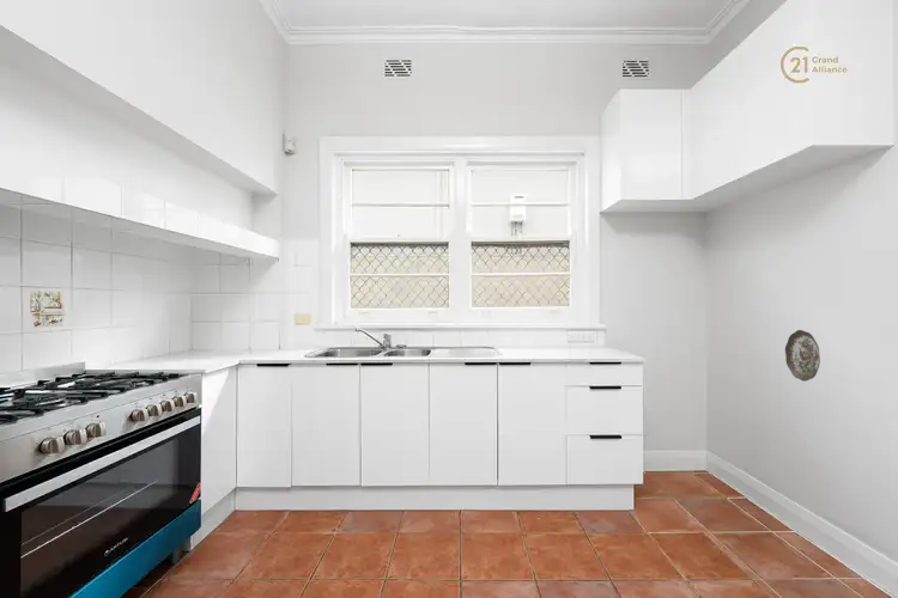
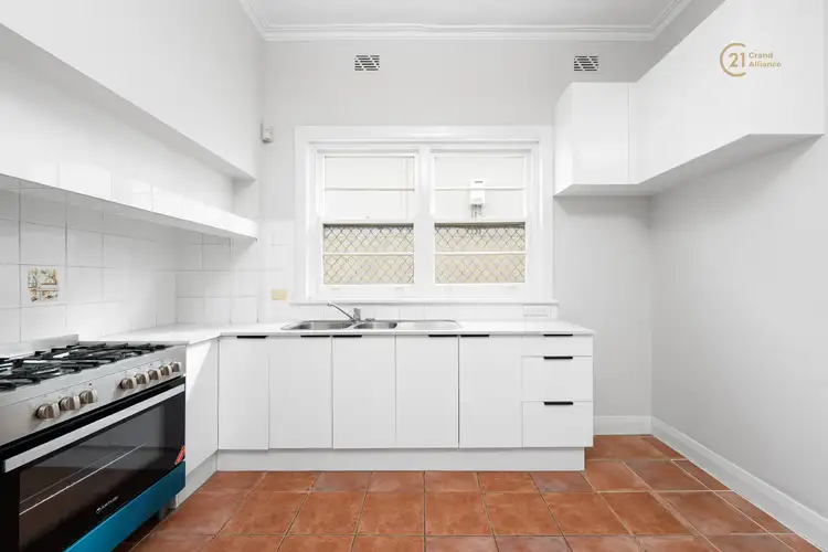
- decorative plate (803, 355)
